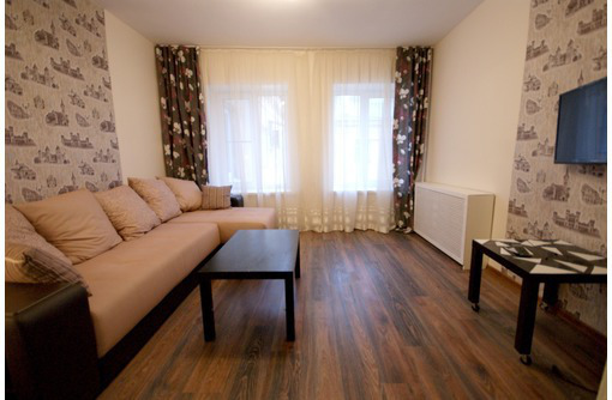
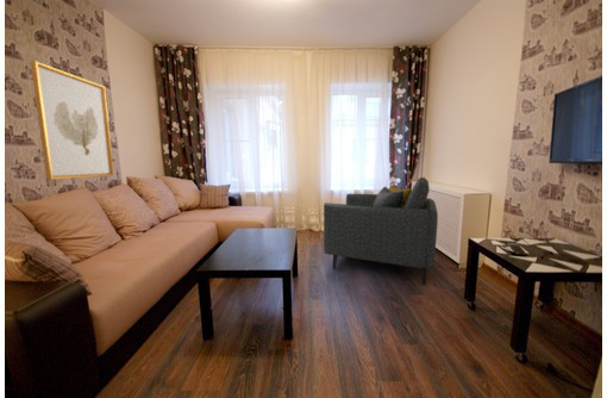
+ wall art (79, 128)
+ armchair (381, 220)
